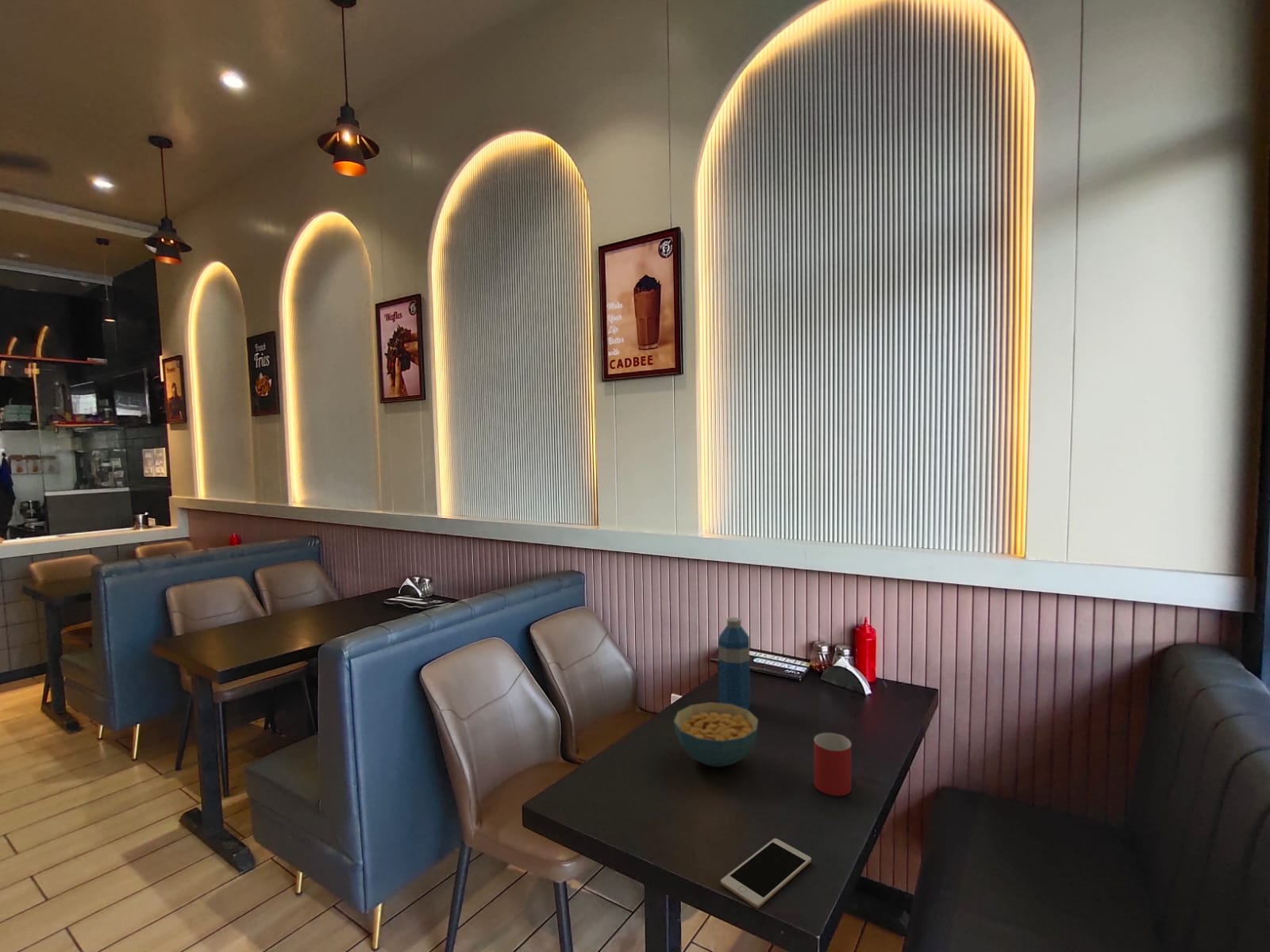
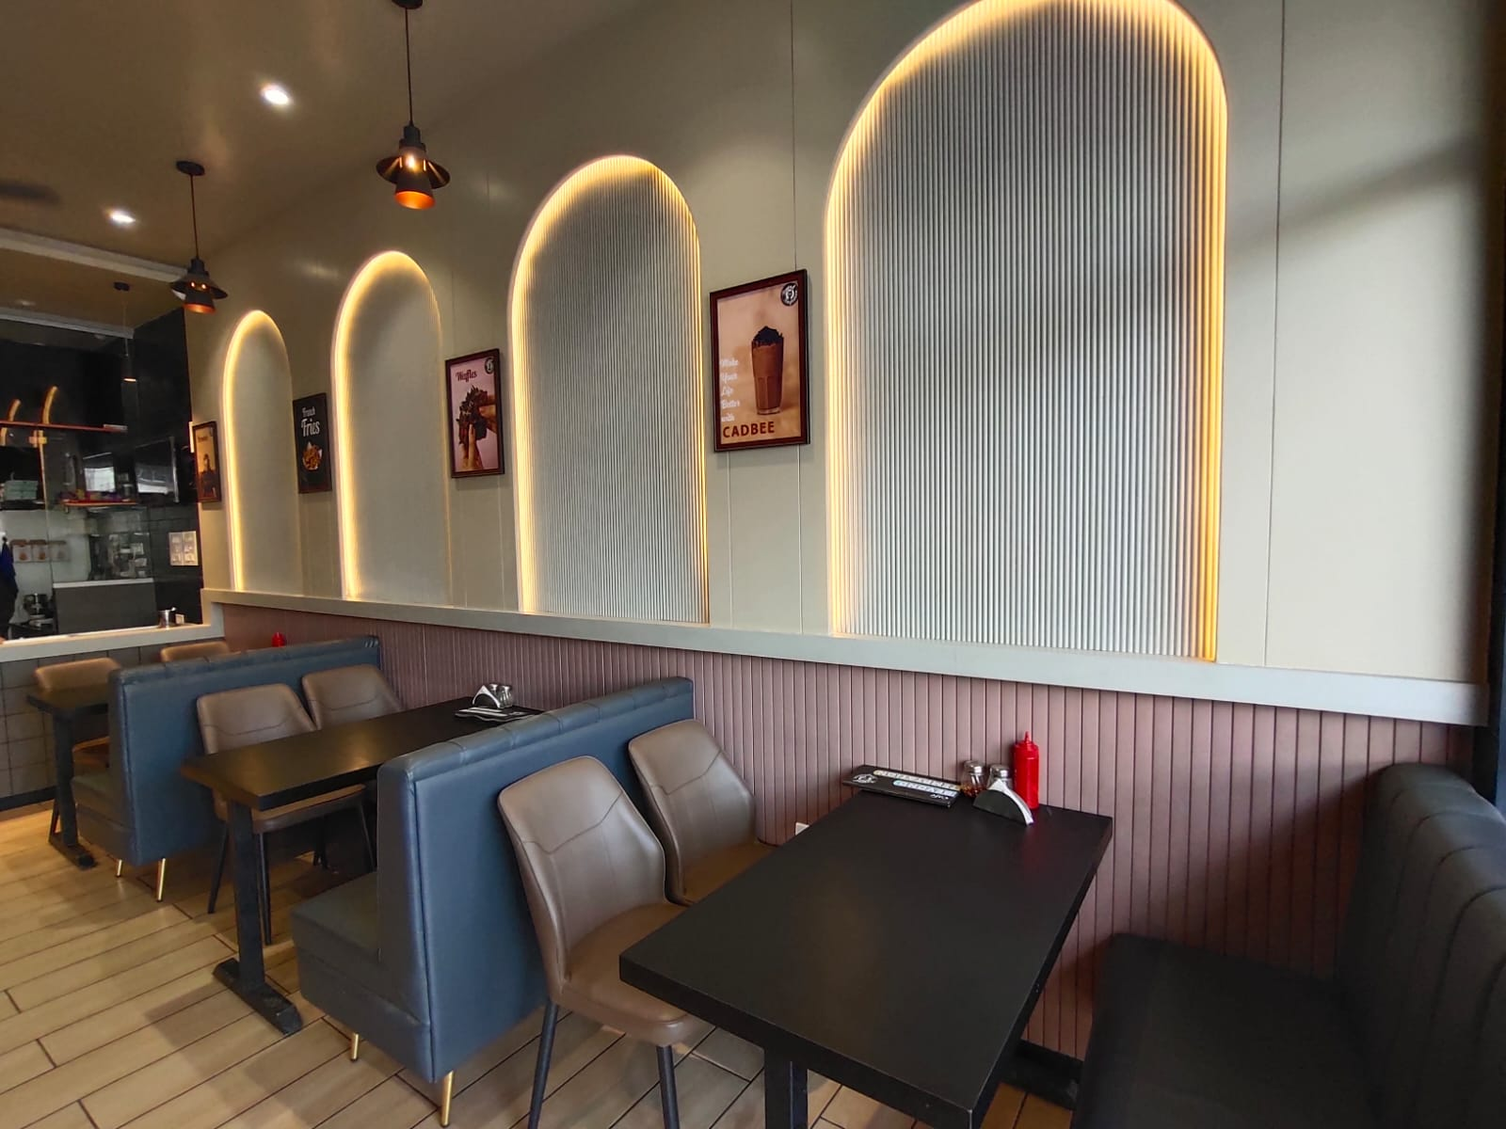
- cereal bowl (716, 740)
- mug (836, 759)
- water bottle (734, 662)
- cell phone (767, 870)
